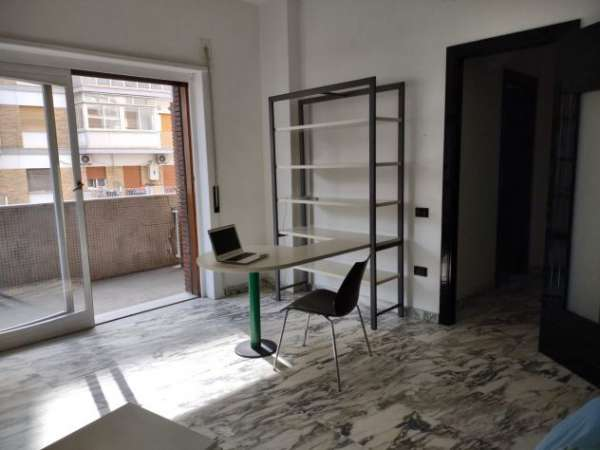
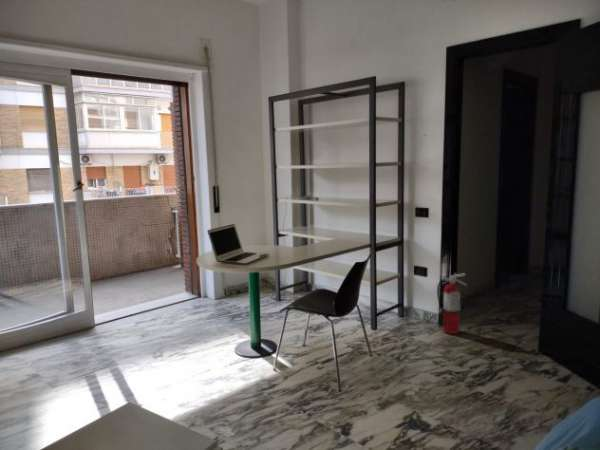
+ fire extinguisher (451, 301)
